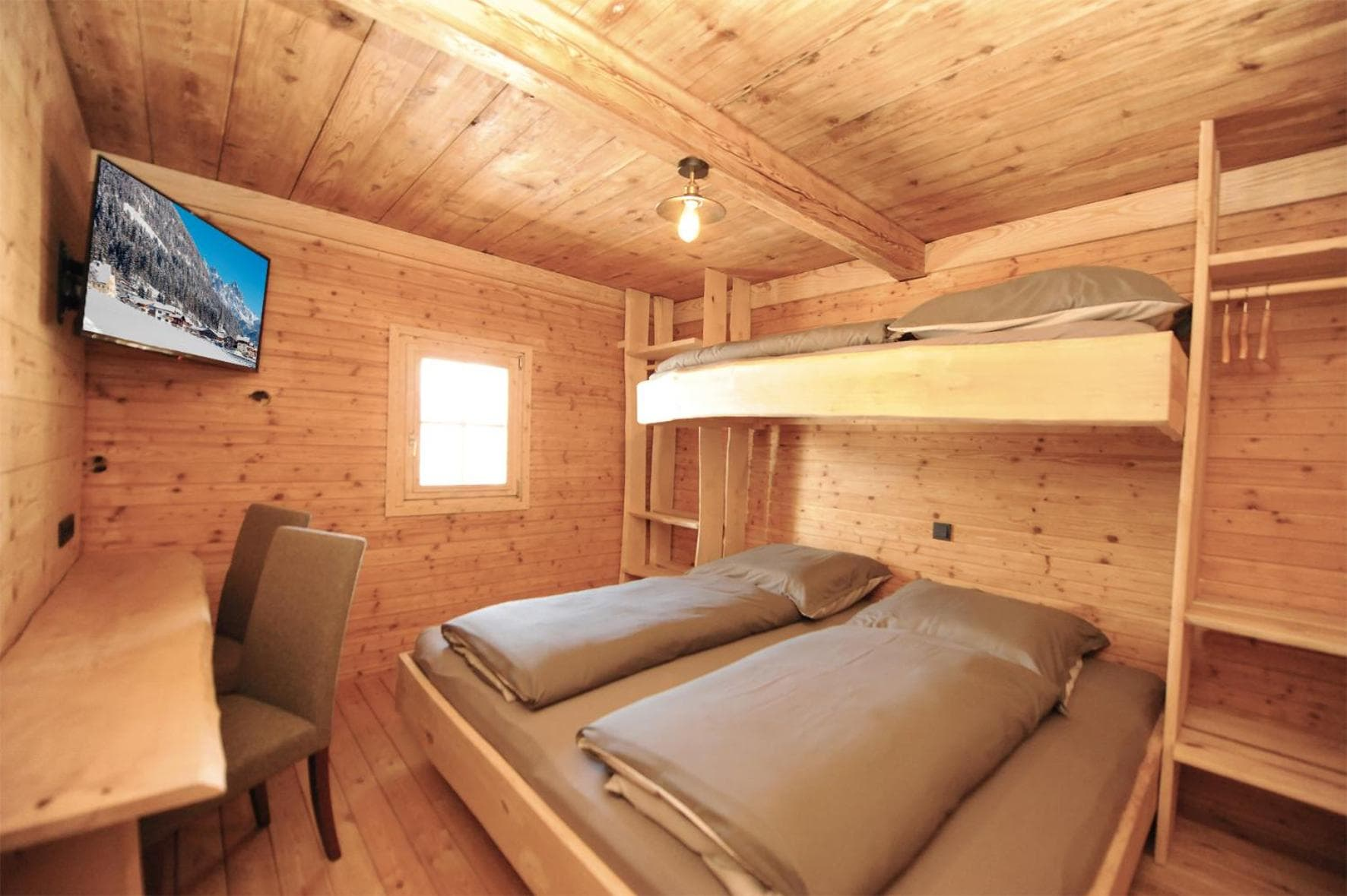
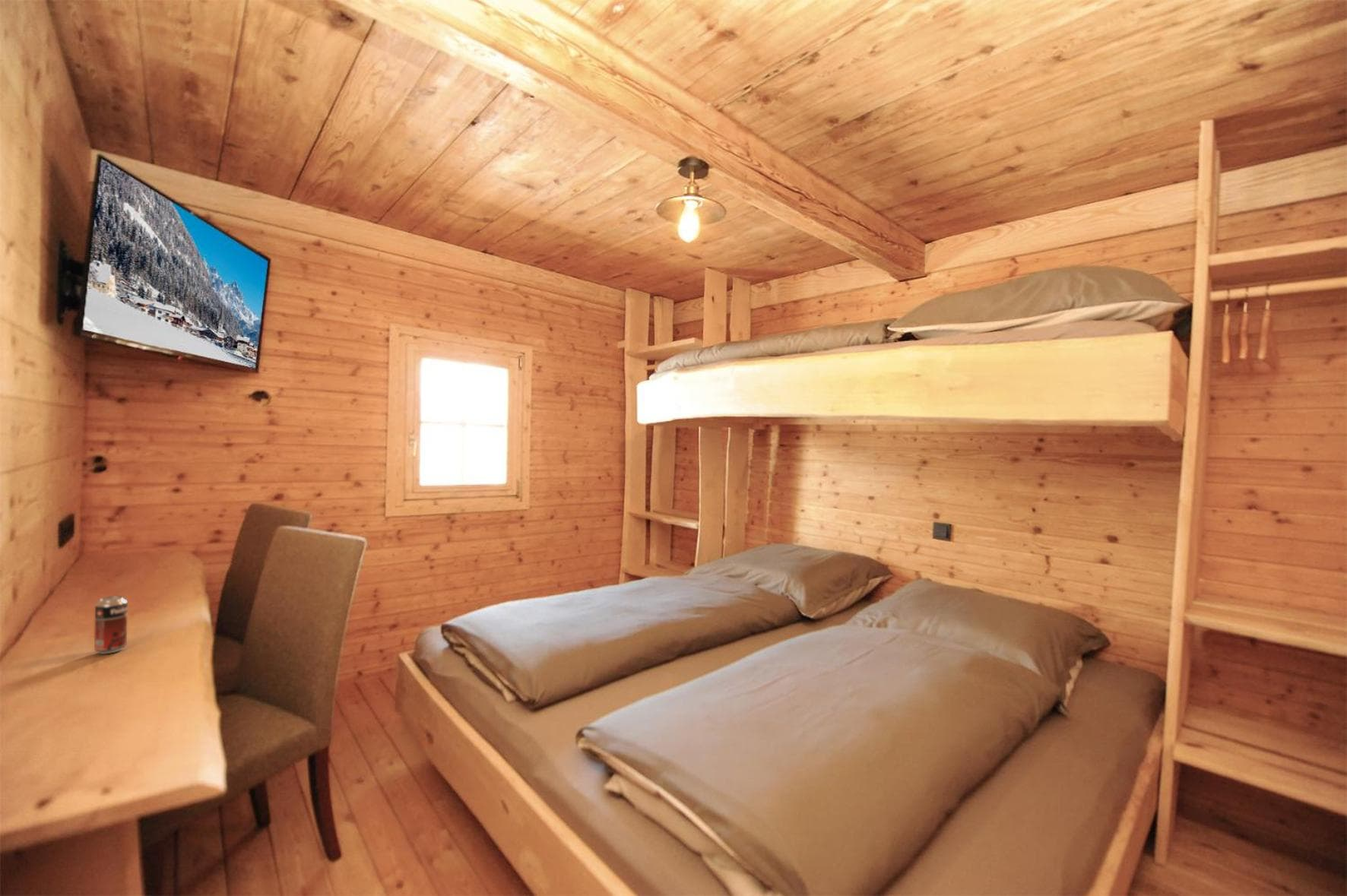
+ beverage can (111, 624)
